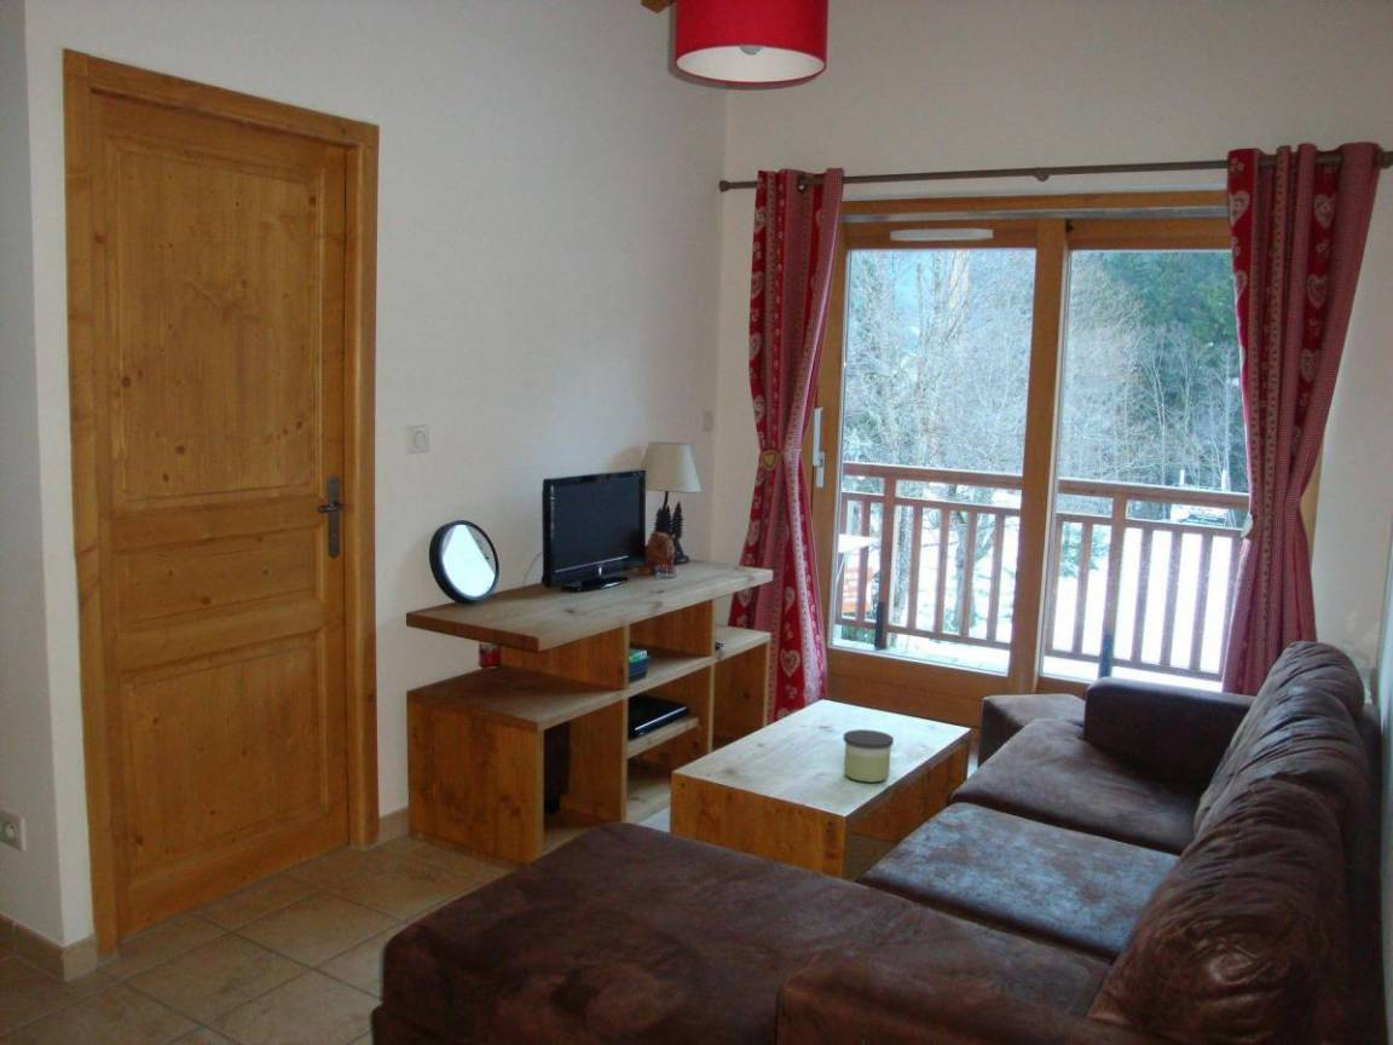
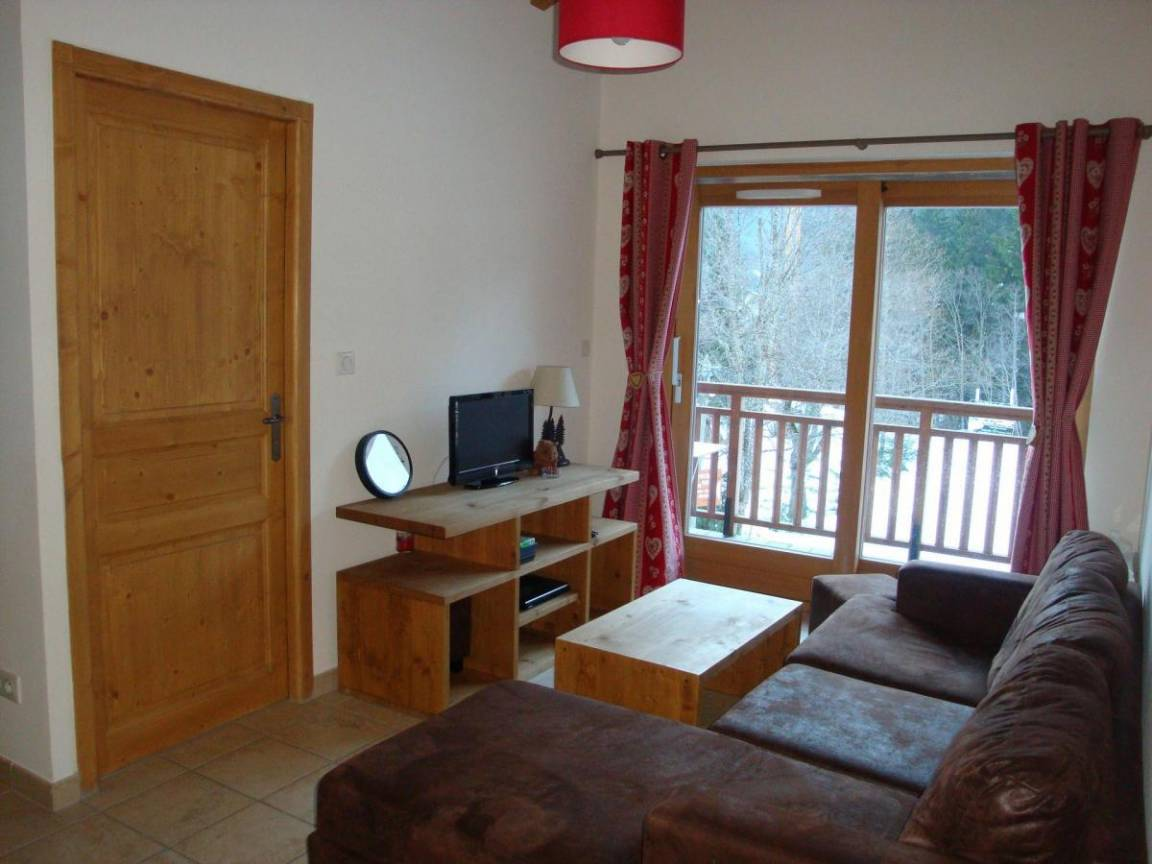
- candle (867, 756)
